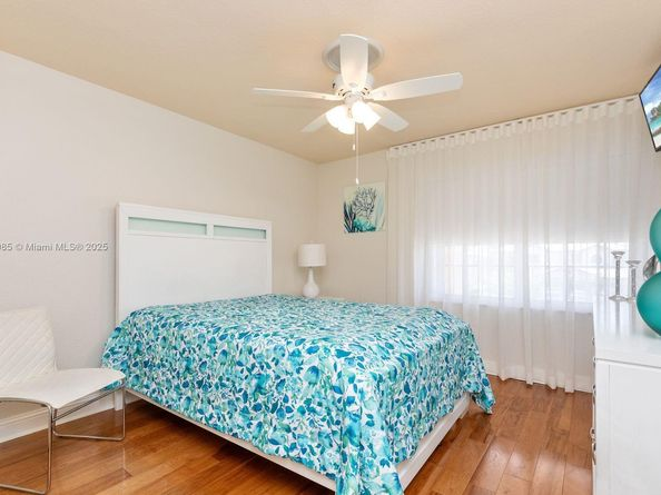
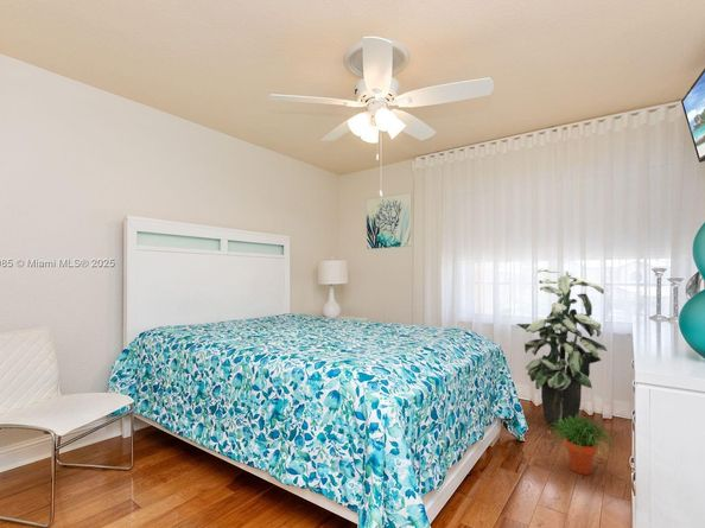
+ potted plant (580, 443)
+ indoor plant (558, 344)
